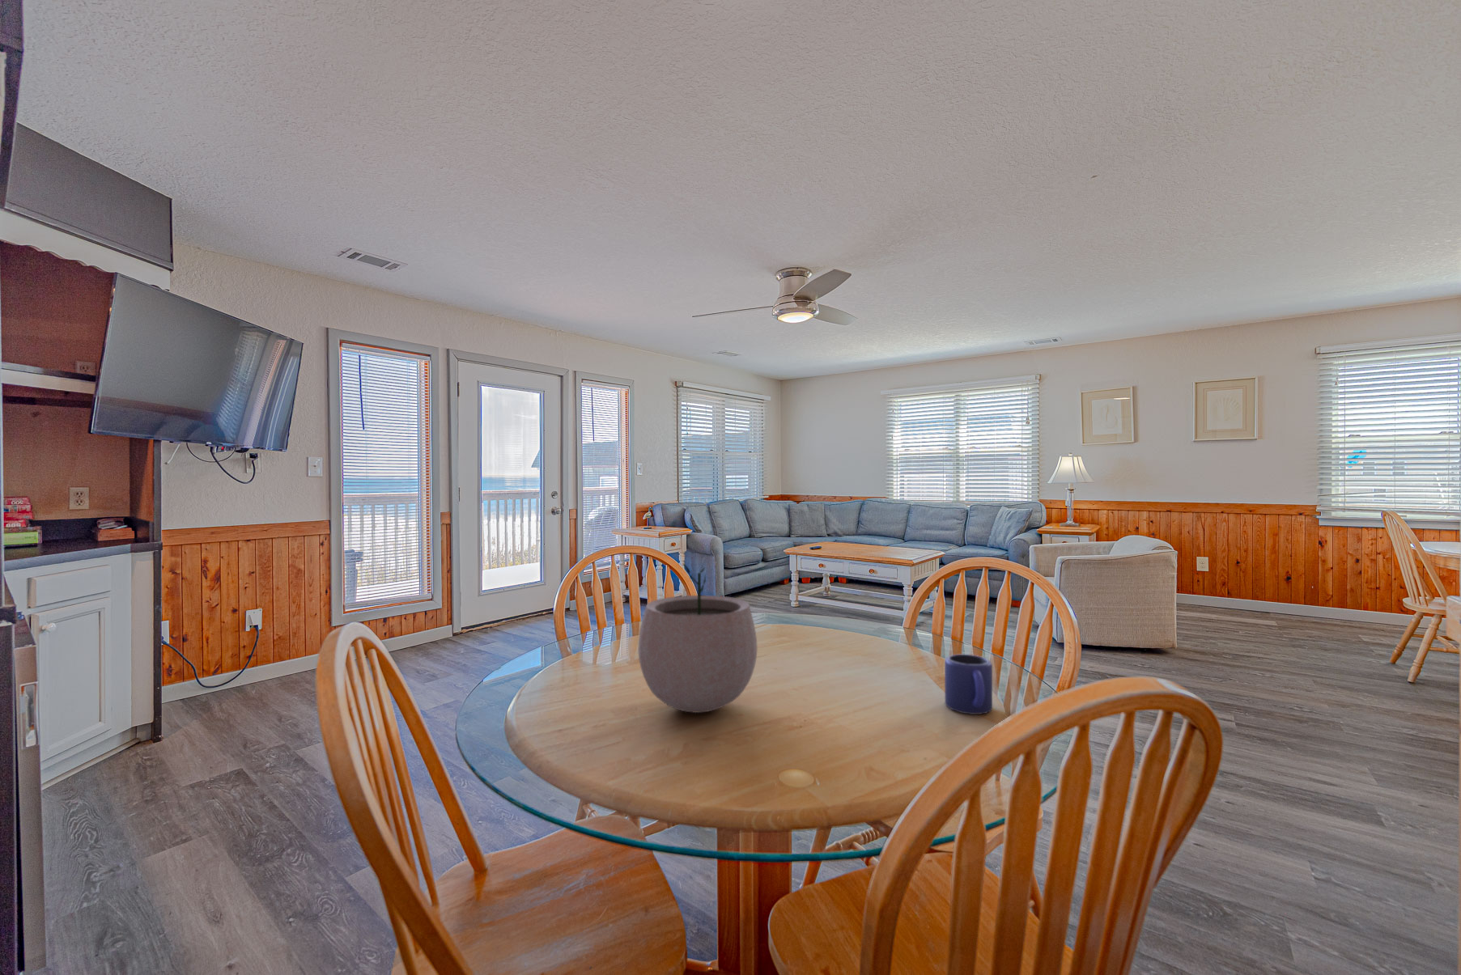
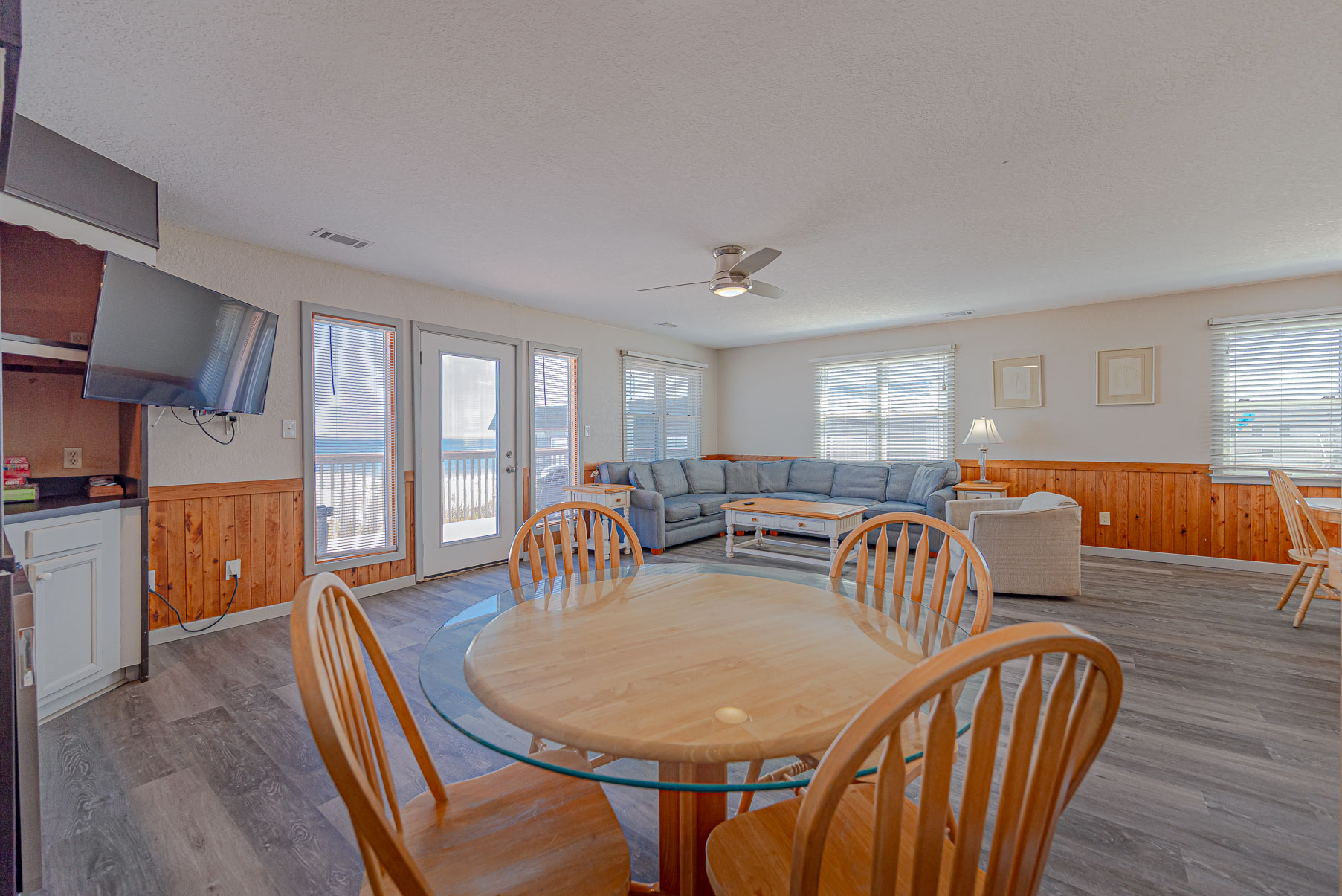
- plant pot (698, 632)
- mug (970, 686)
